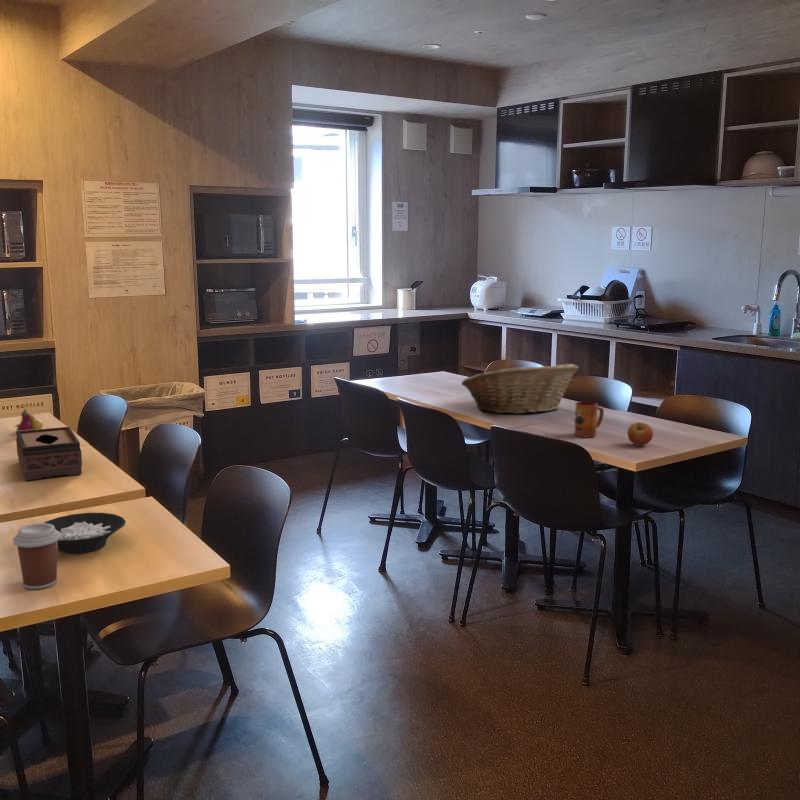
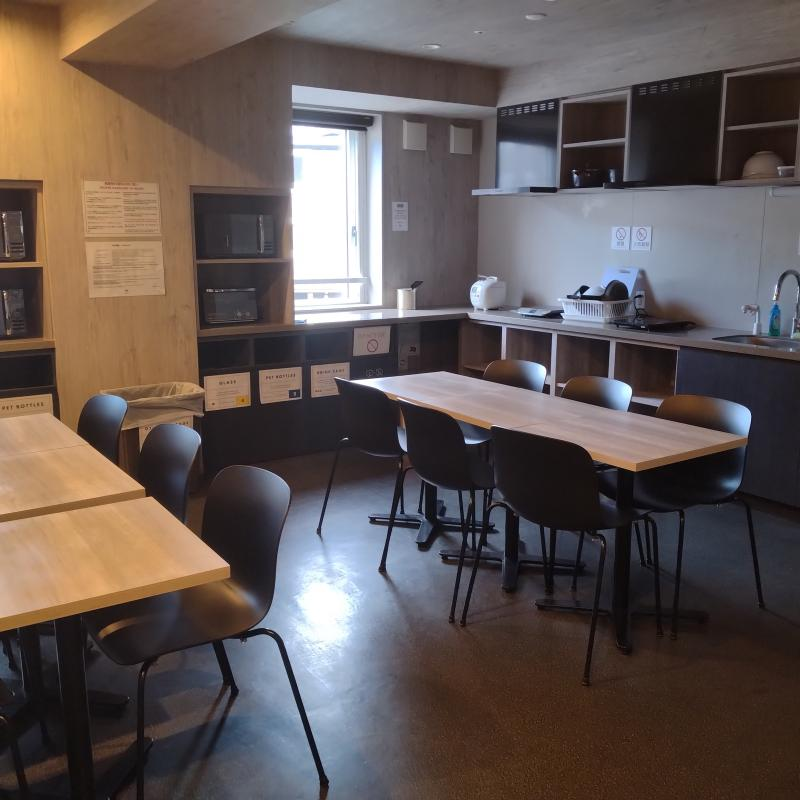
- fruit basket (520, 384)
- tissue box (48, 452)
- cereal bowl (81, 535)
- fruit (27, 419)
- coffee cup (38, 555)
- mug (590, 418)
- apple (640, 433)
